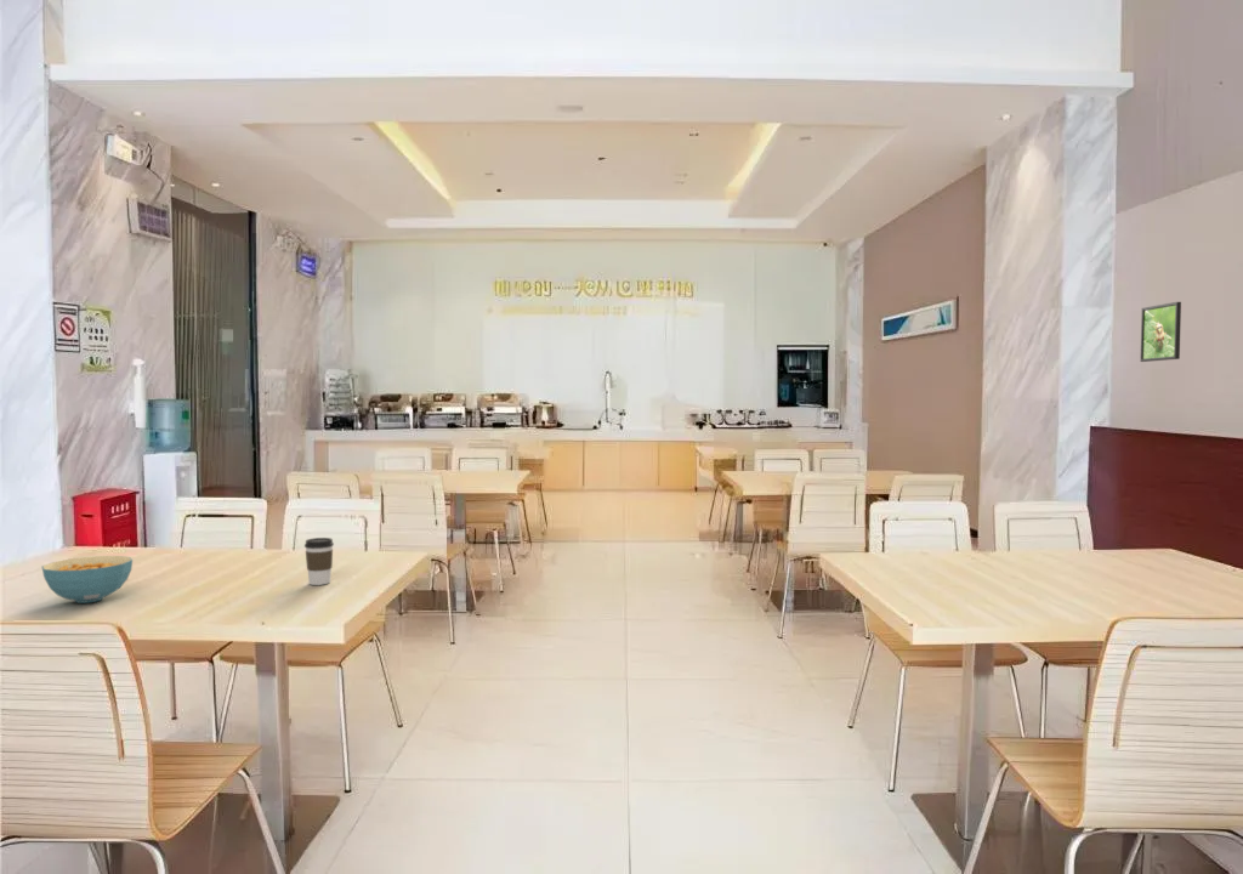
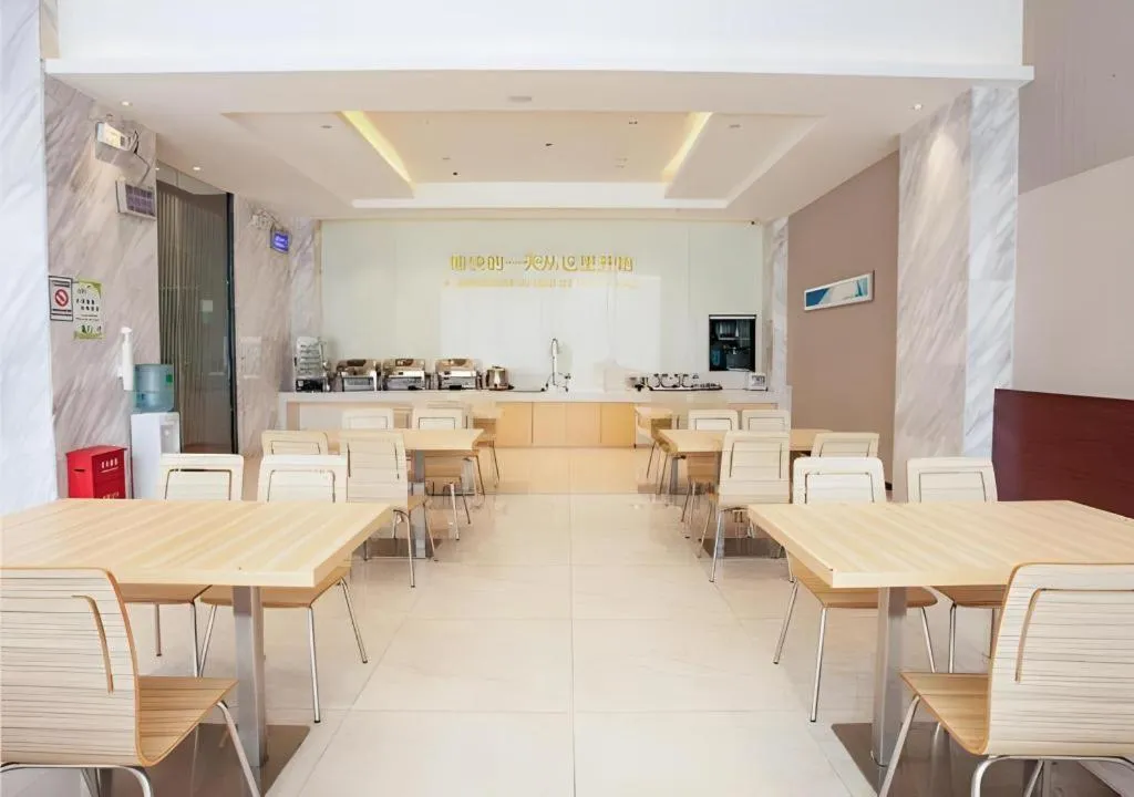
- coffee cup (319, 561)
- cereal bowl (89, 581)
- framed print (1159, 333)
